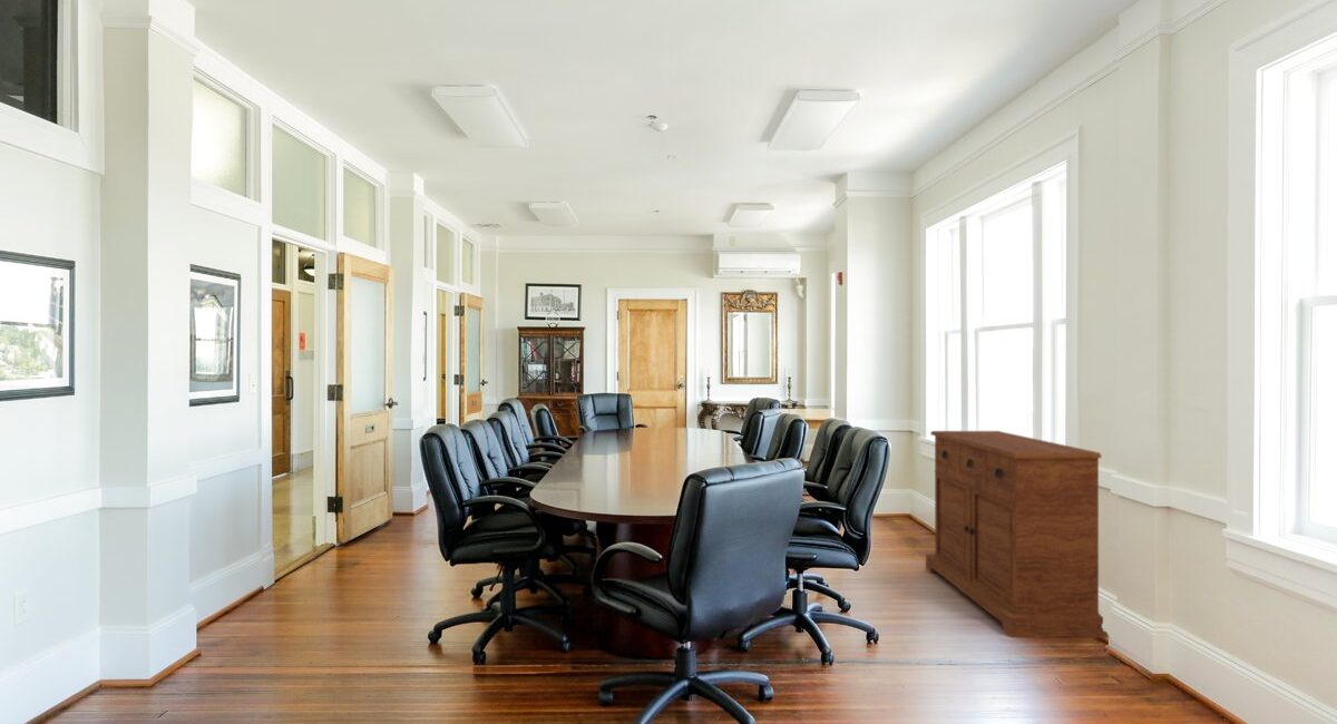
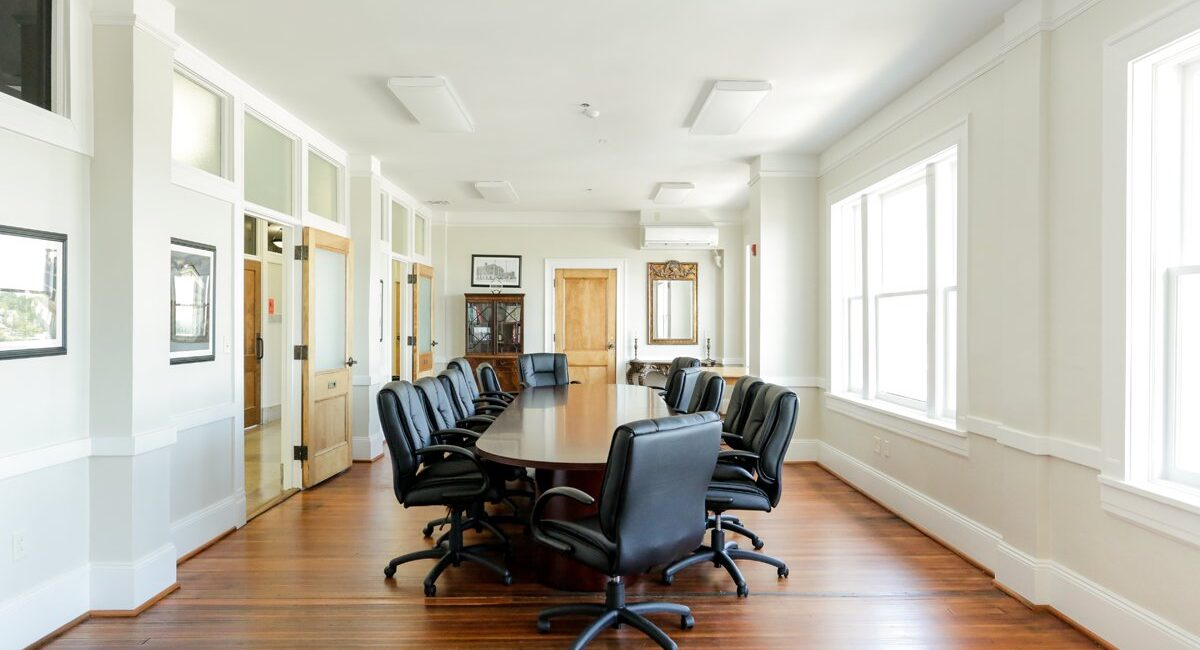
- sideboard (1004, 519)
